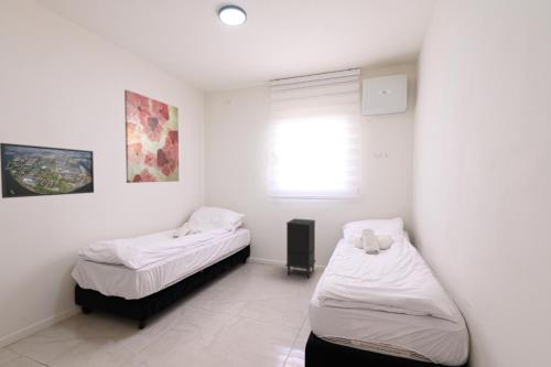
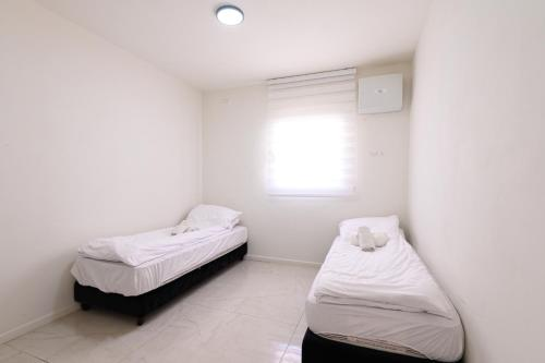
- wall art (154, 141)
- nightstand (301, 247)
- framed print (53, 171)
